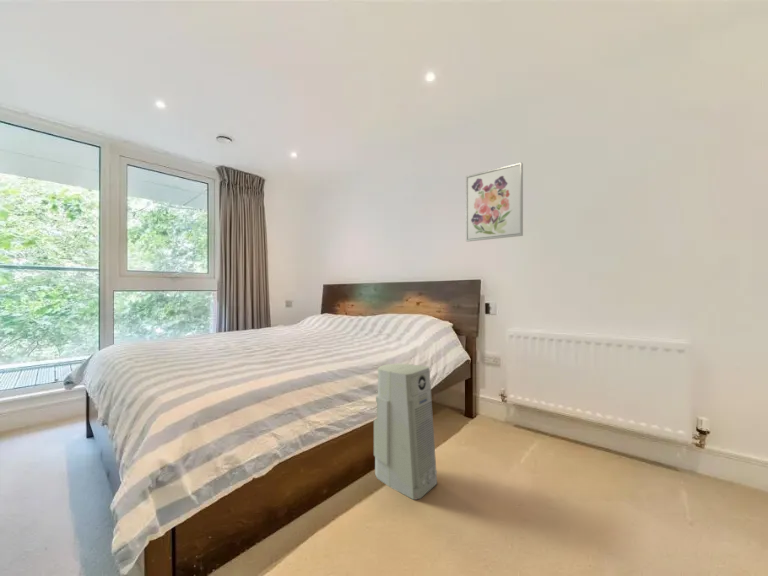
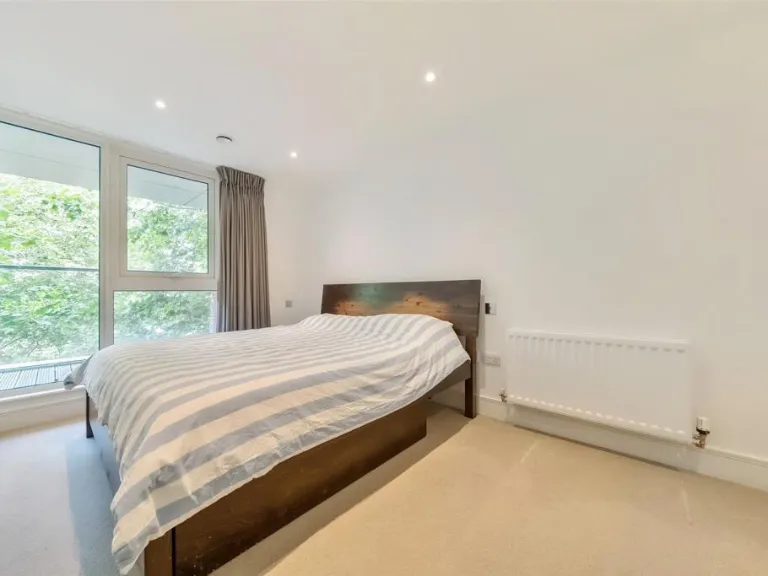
- wall art (492, 204)
- air purifier (403, 422)
